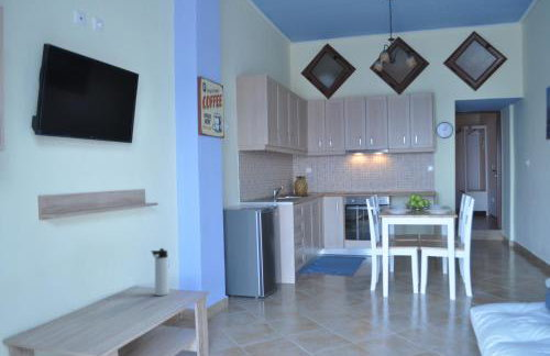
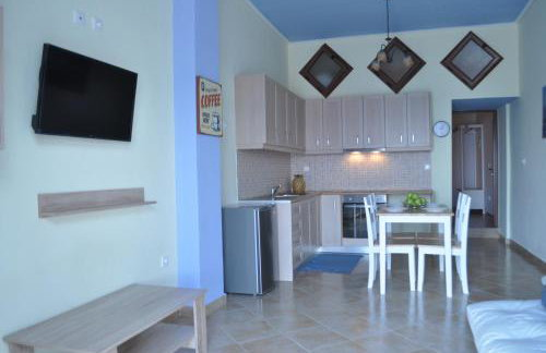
- thermos bottle (160, 271)
